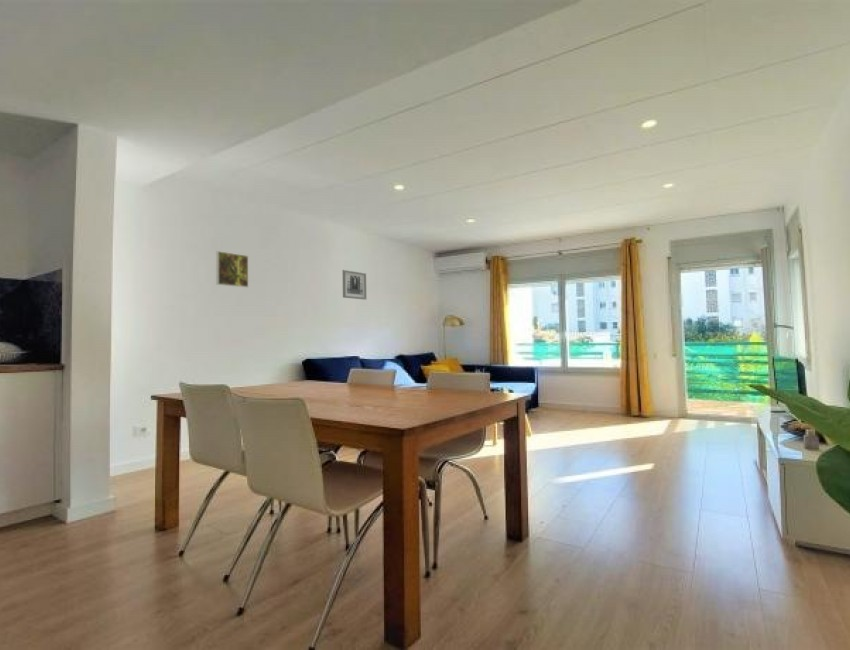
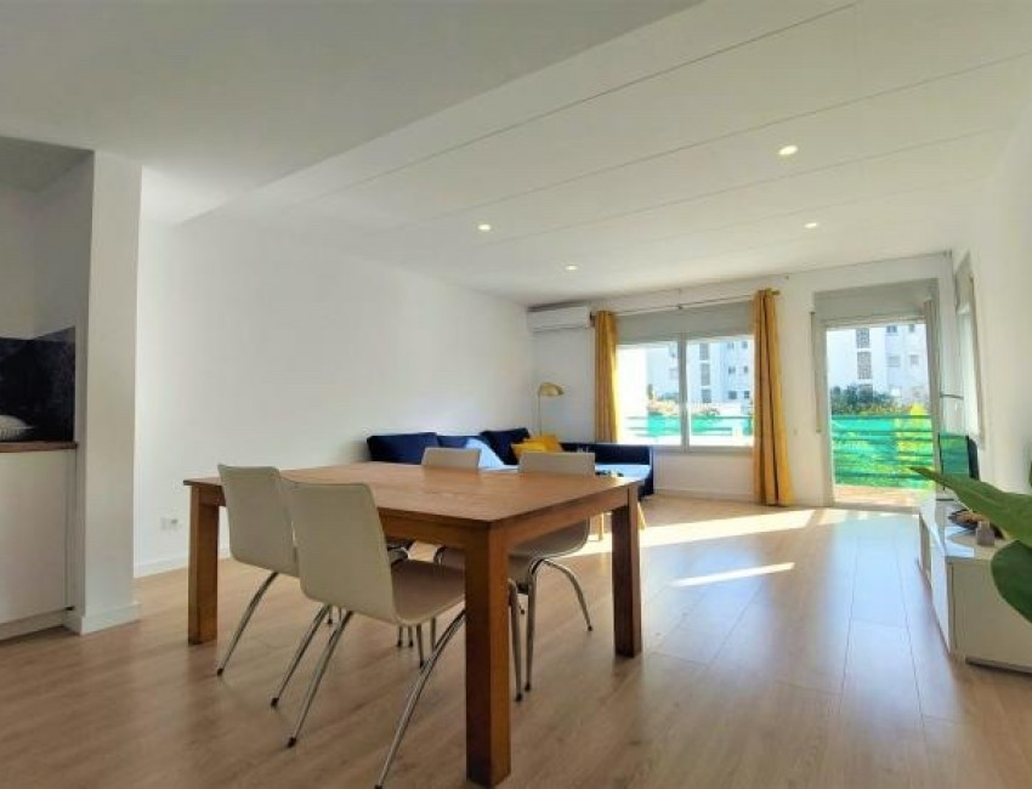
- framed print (232, 269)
- wall art (354, 285)
